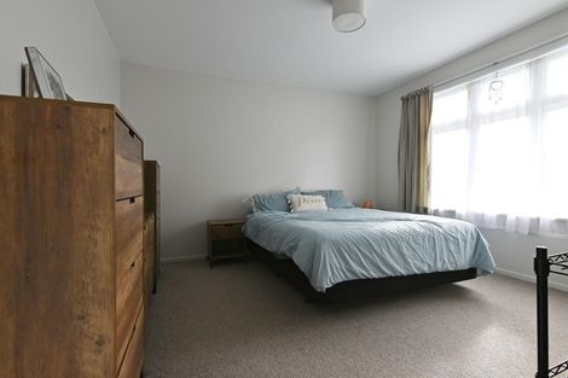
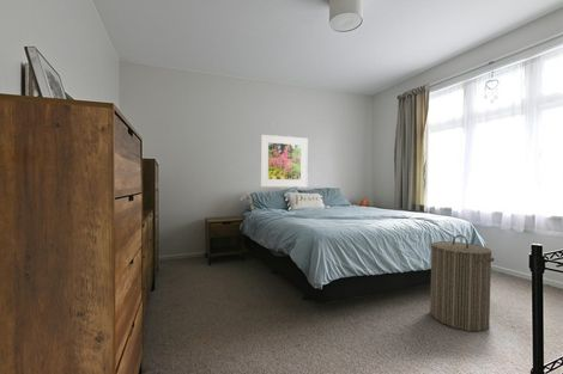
+ laundry hamper (459, 276)
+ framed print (284, 161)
